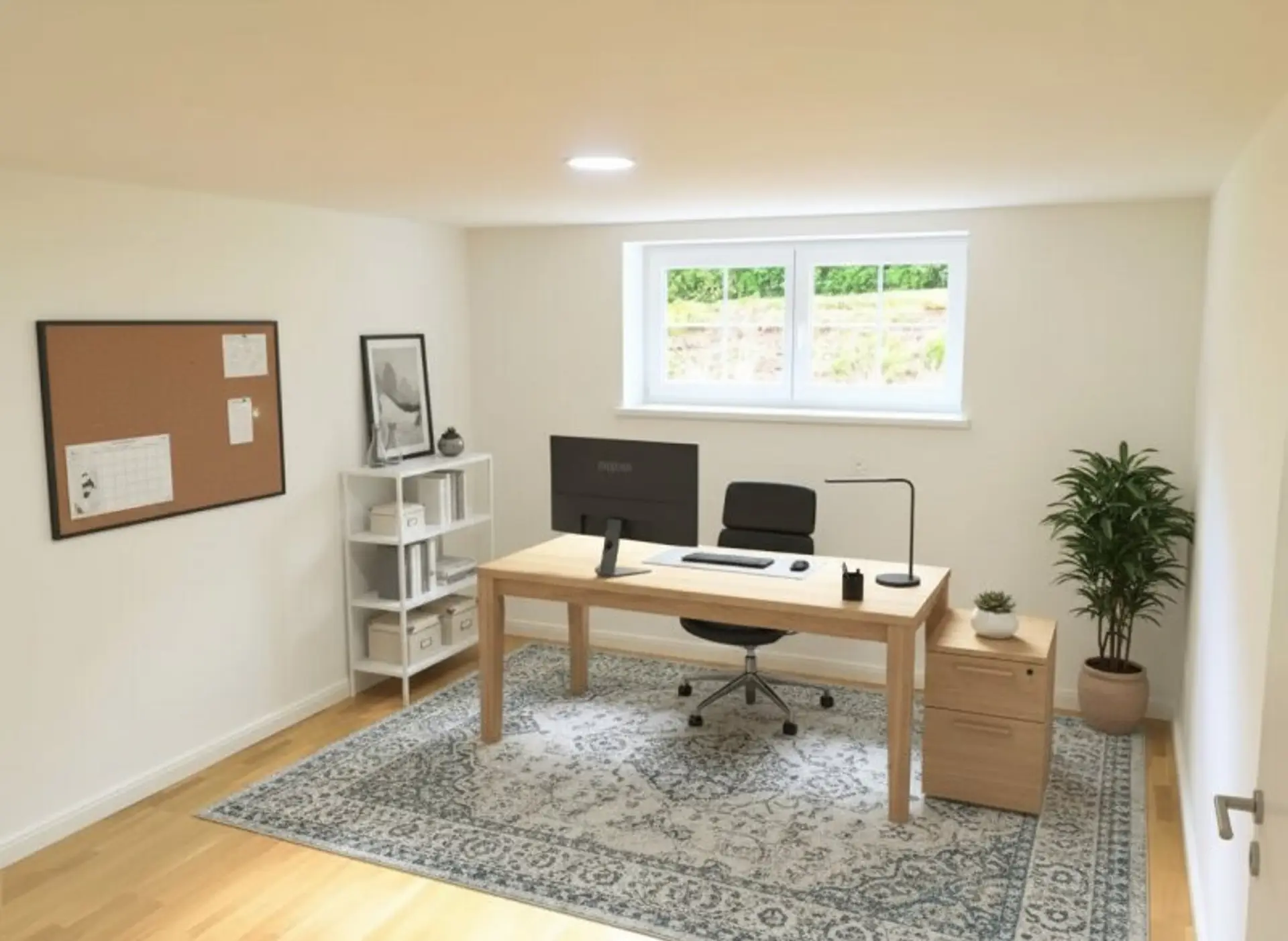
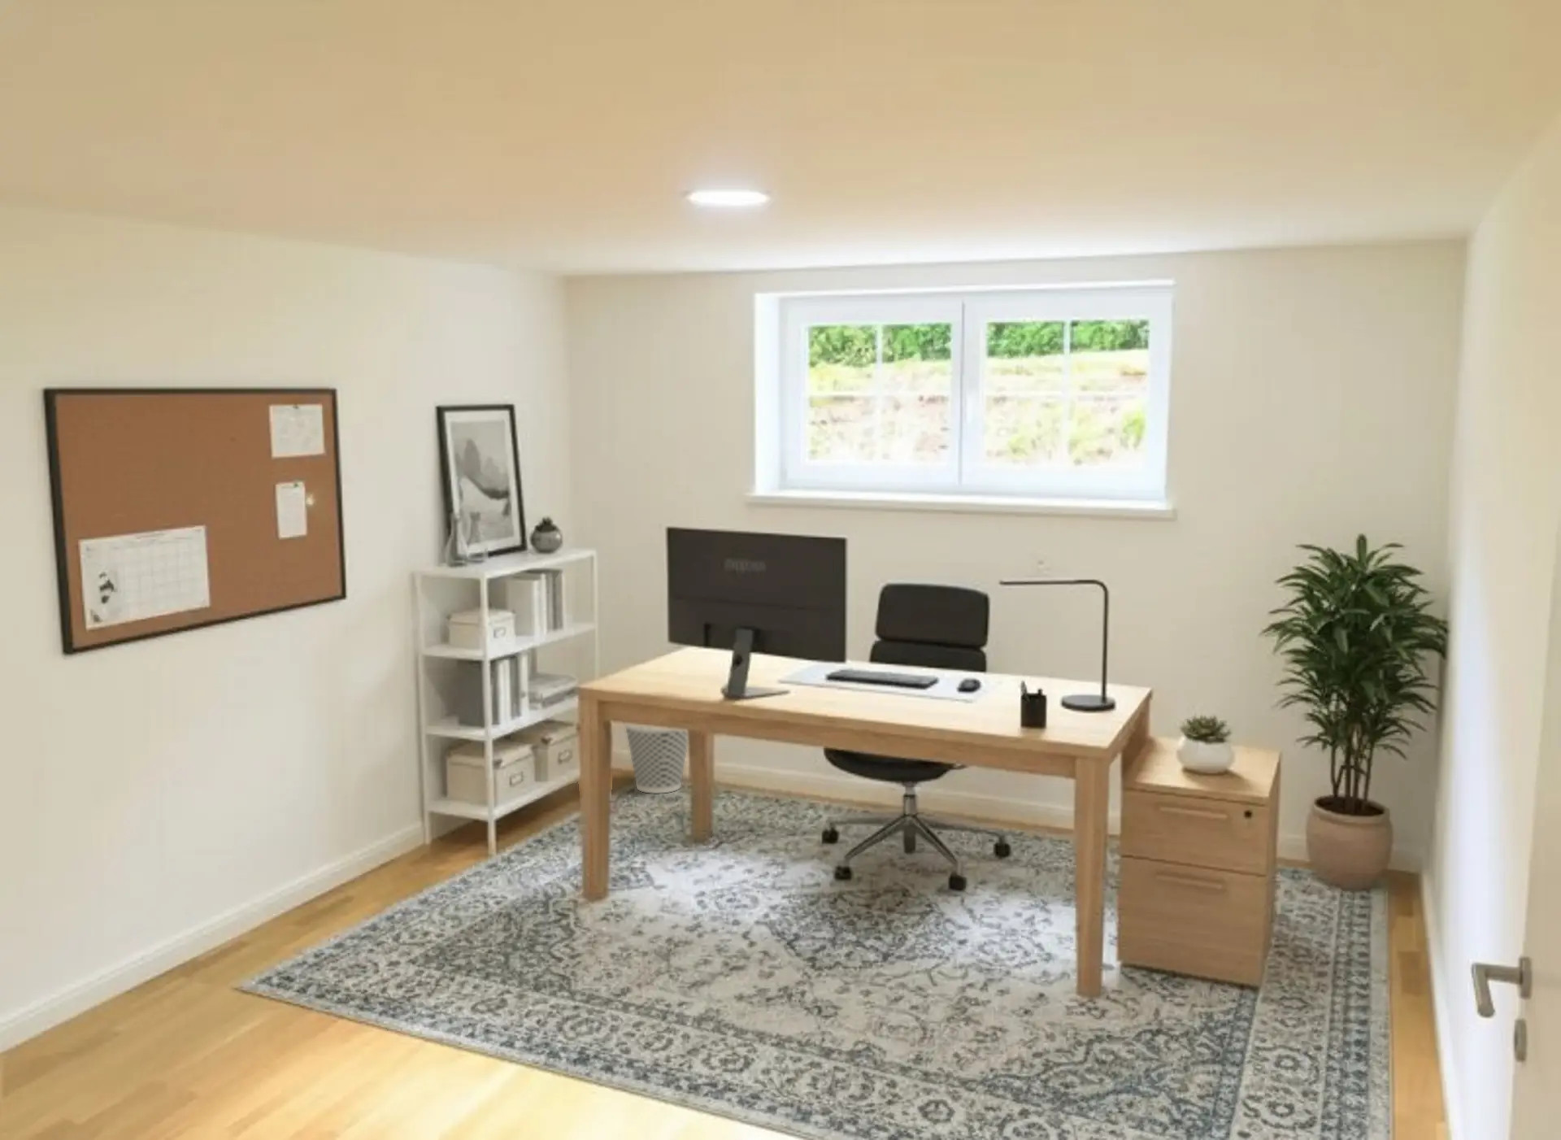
+ wastebasket (658, 754)
